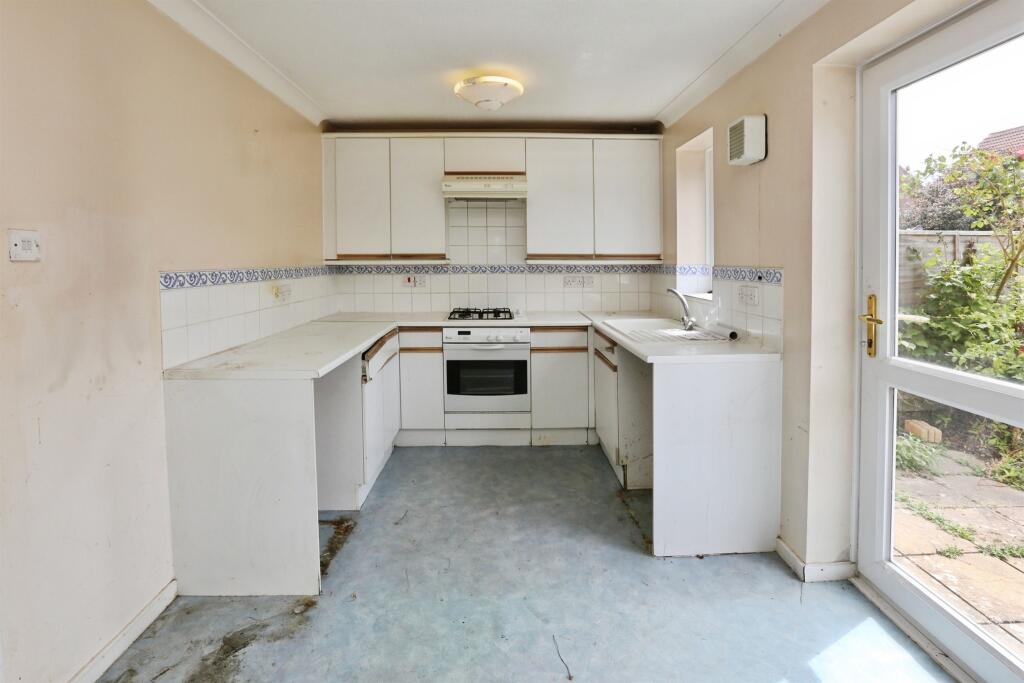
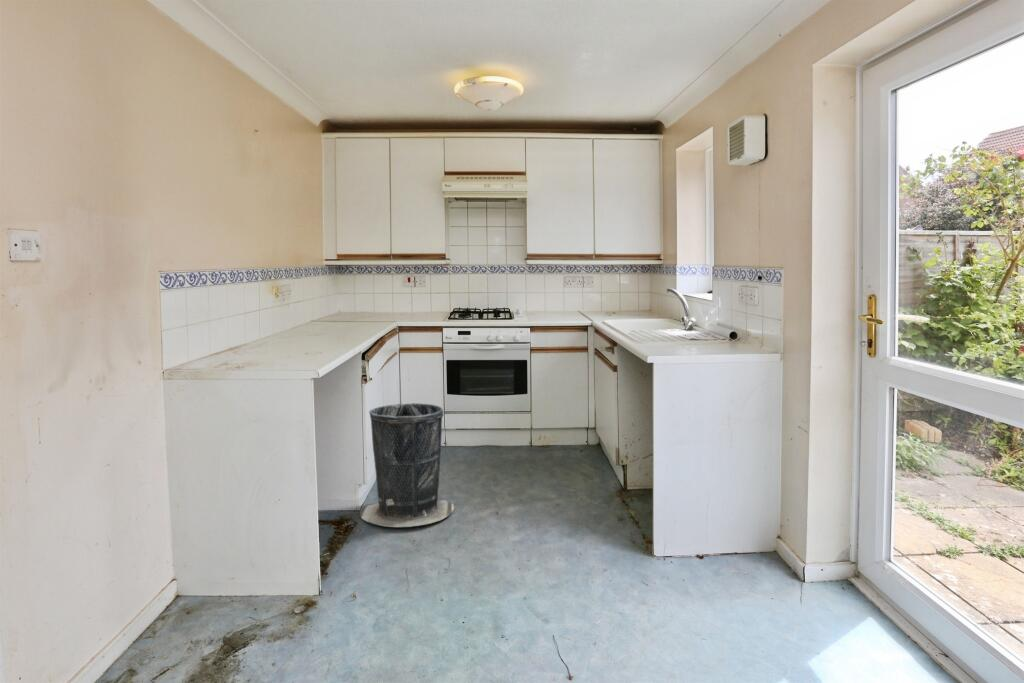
+ trash can (406, 459)
